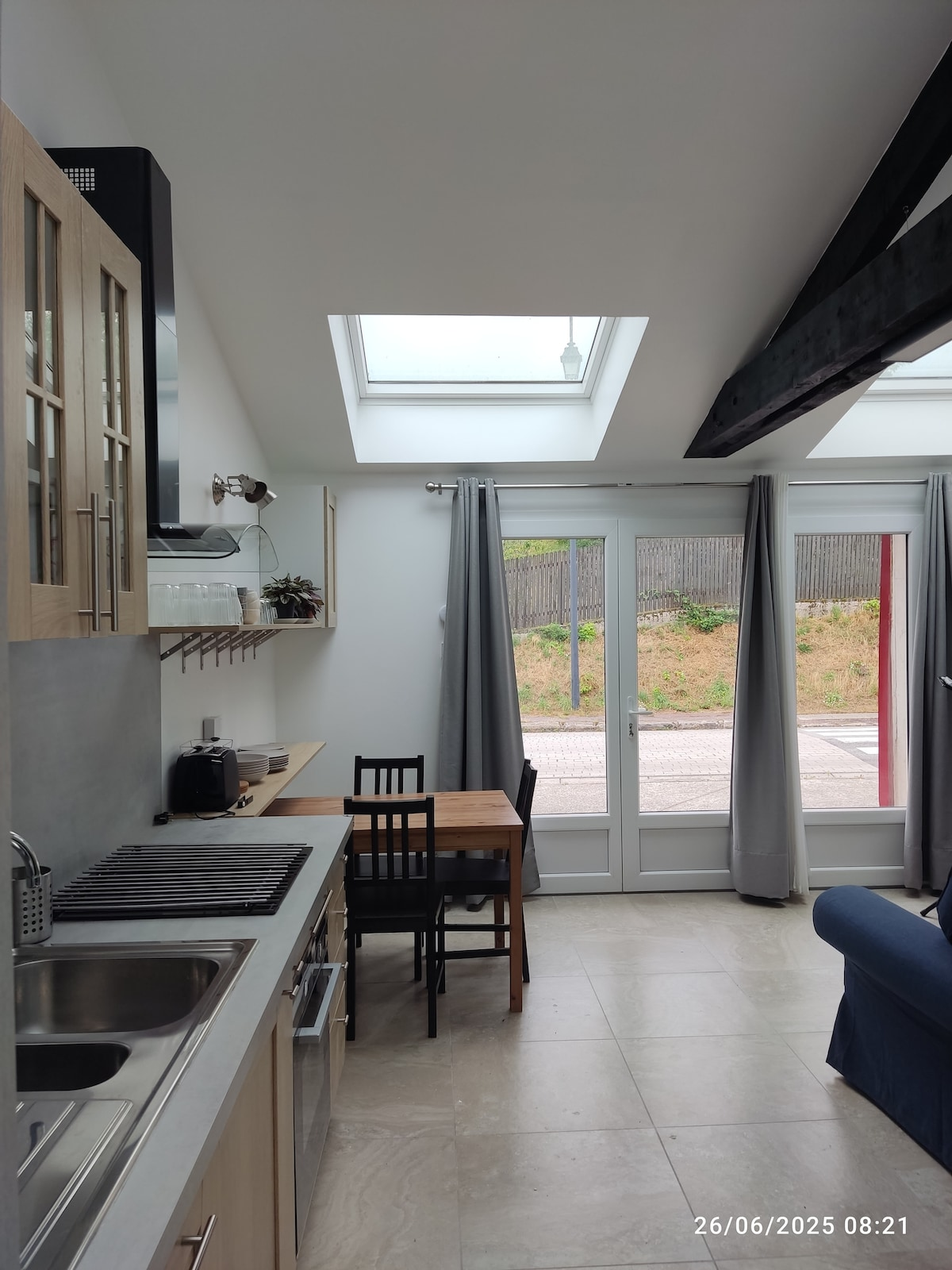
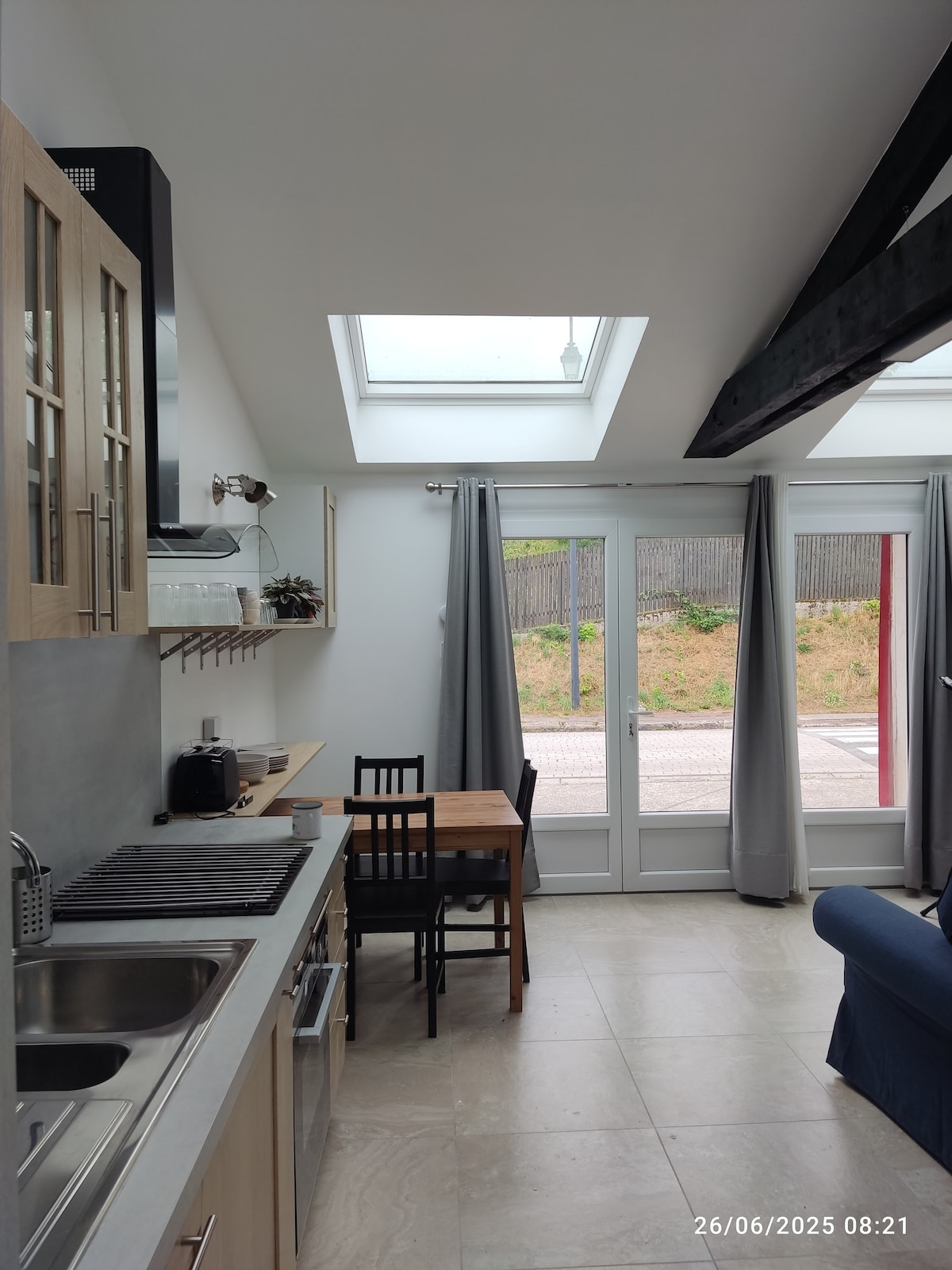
+ mug (308, 821)
